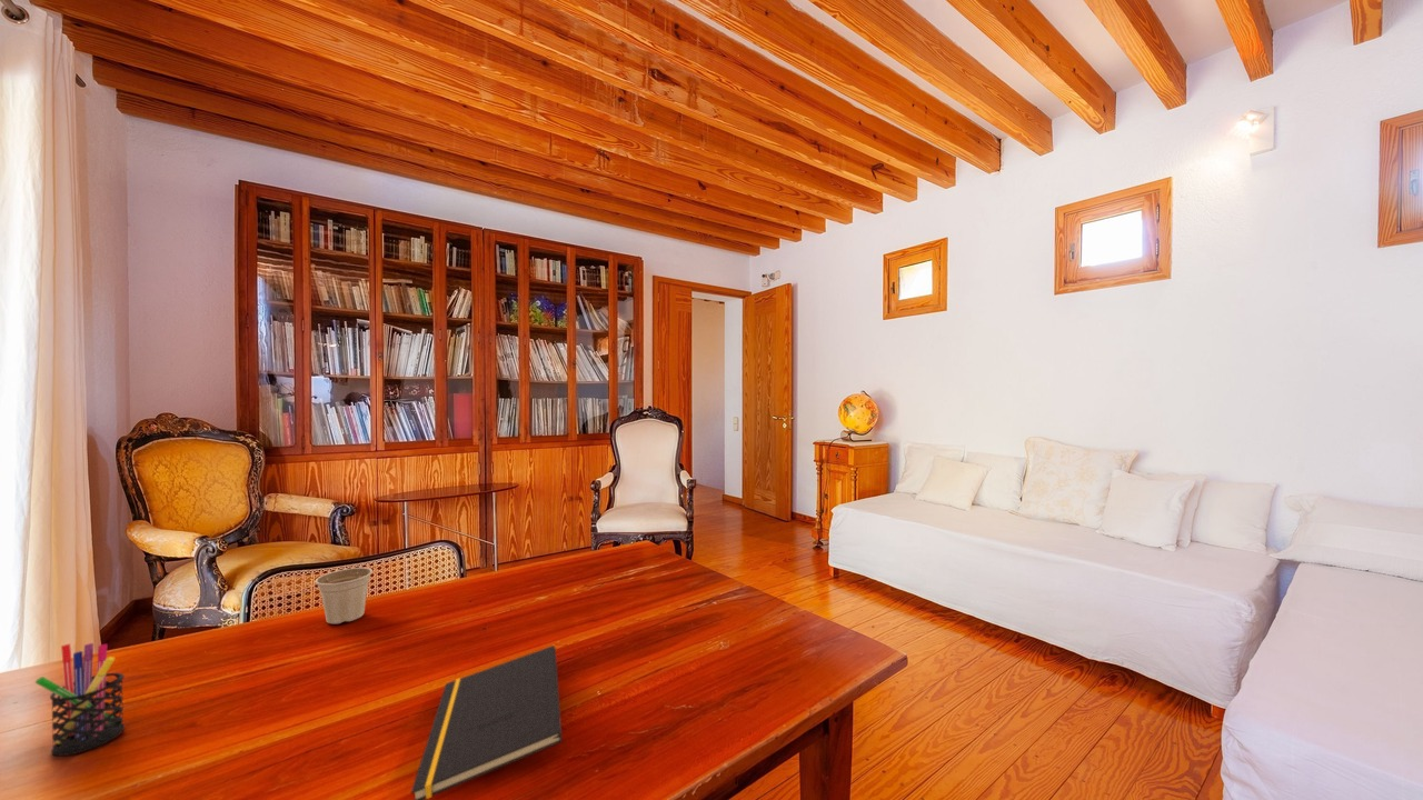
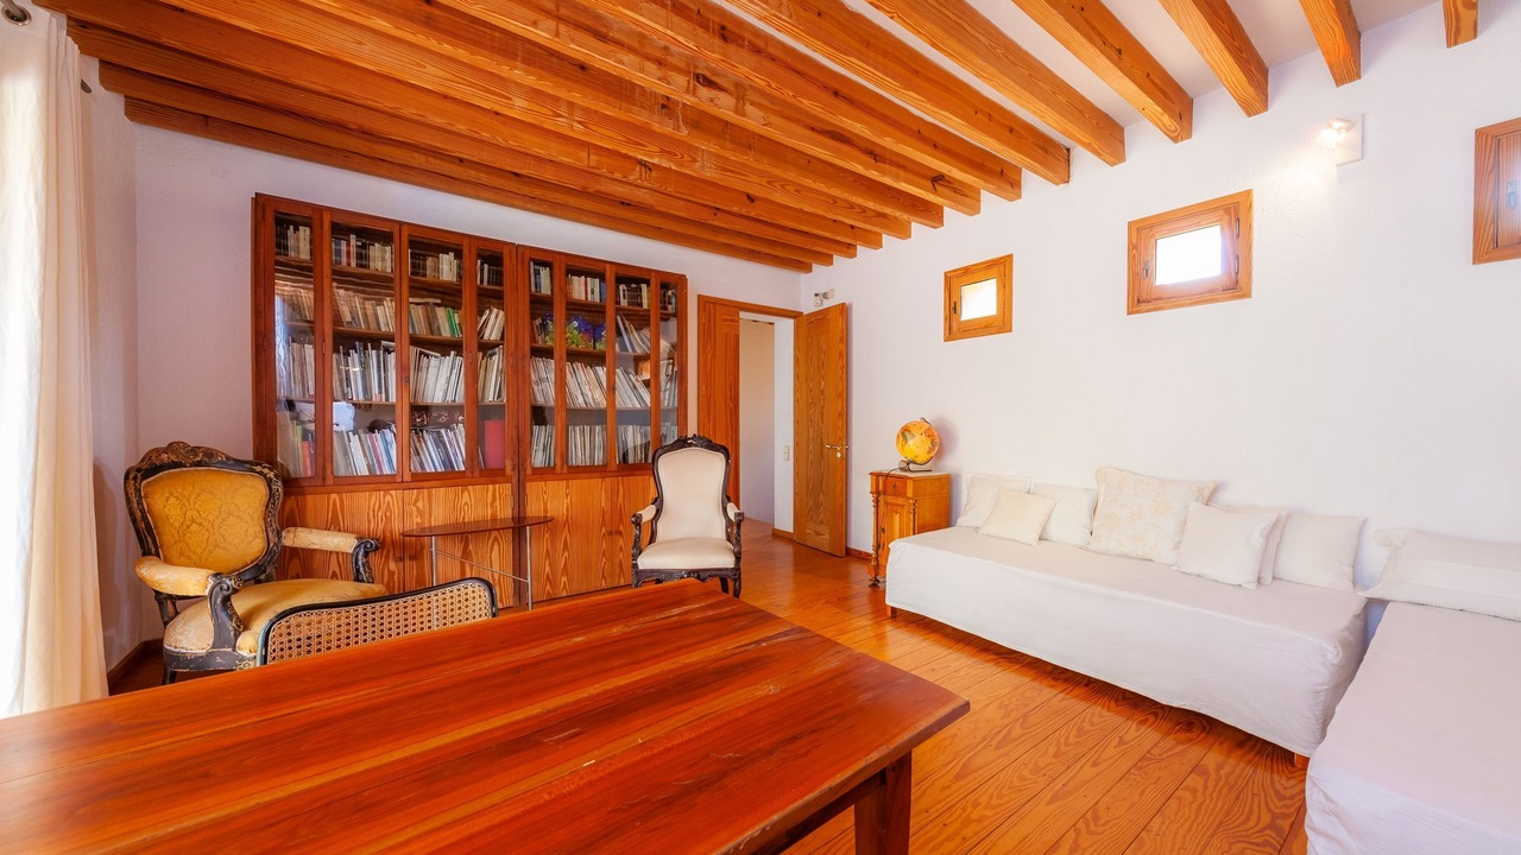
- flower pot (345, 596)
- notepad (497, 709)
- pen holder (78, 696)
